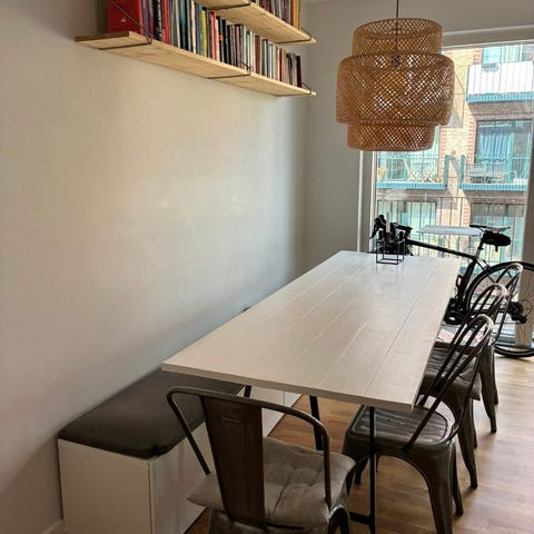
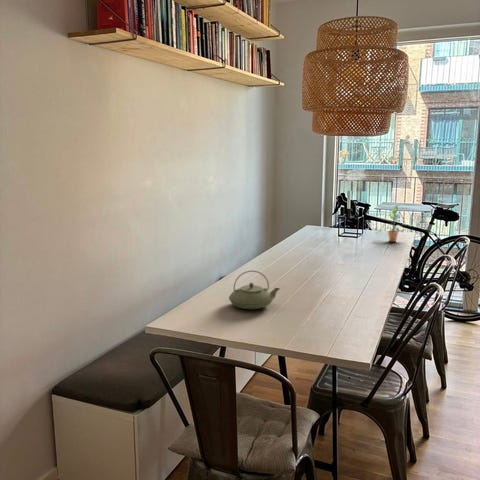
+ potted plant (391, 224)
+ teapot (254, 287)
